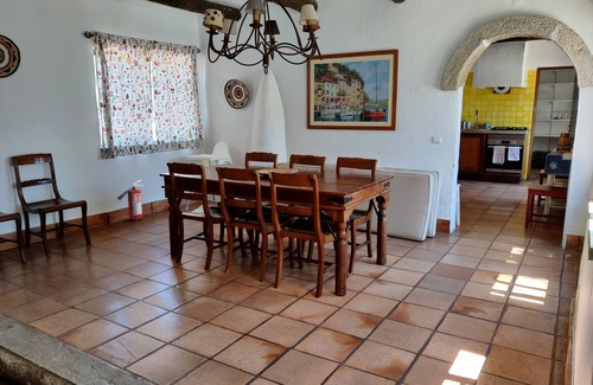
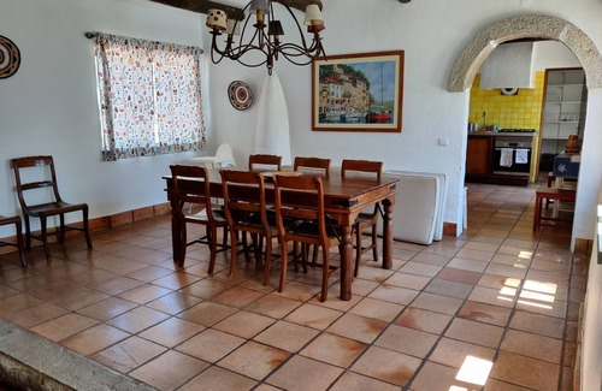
- fire extinguisher (132, 200)
